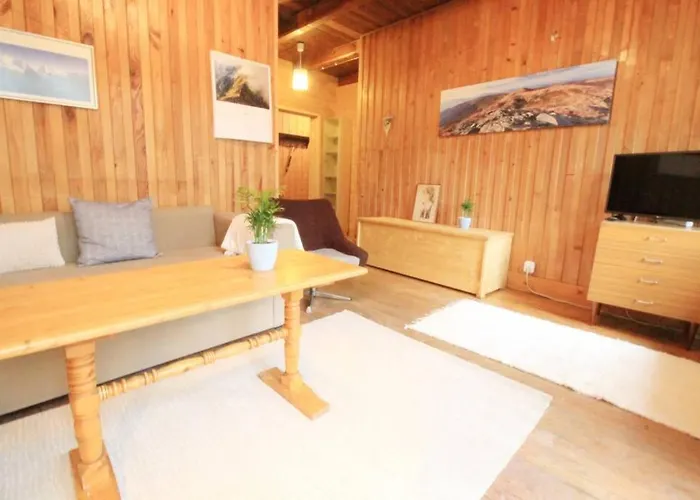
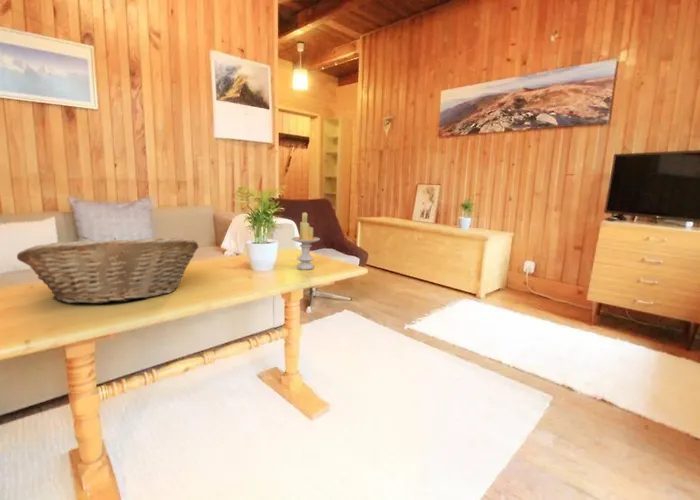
+ candle (305, 240)
+ fruit basket (119, 263)
